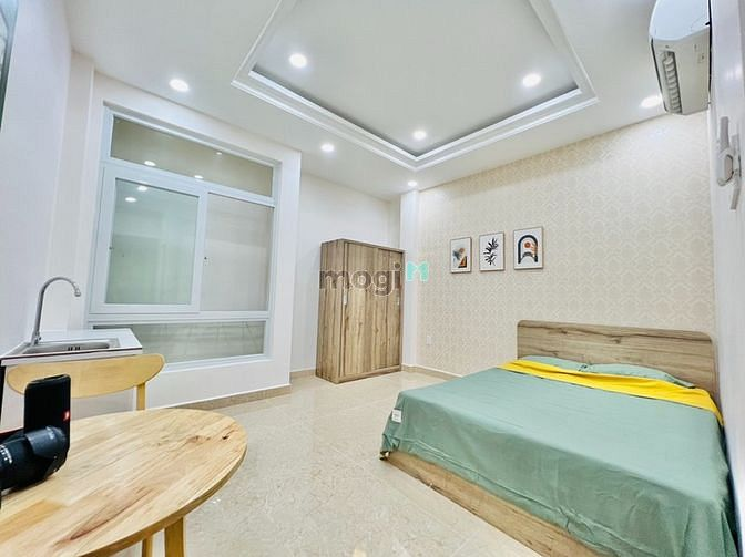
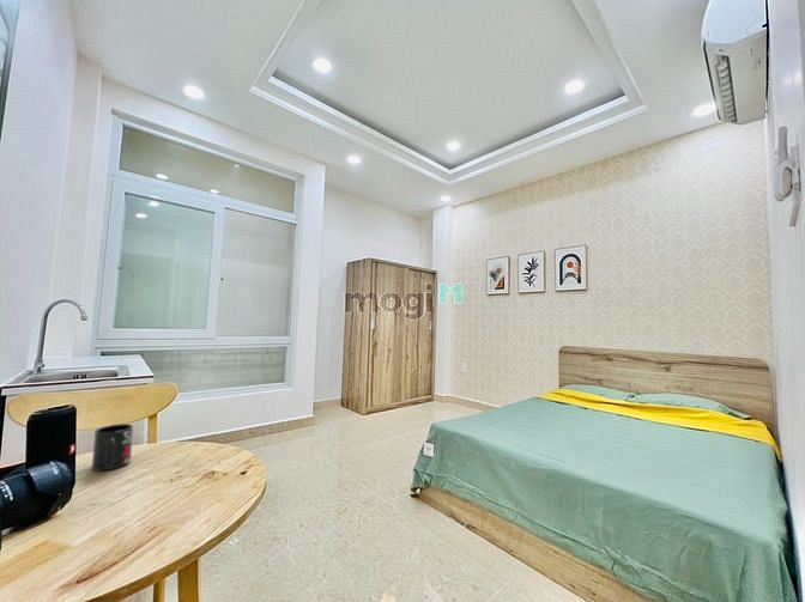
+ mug (111, 448)
